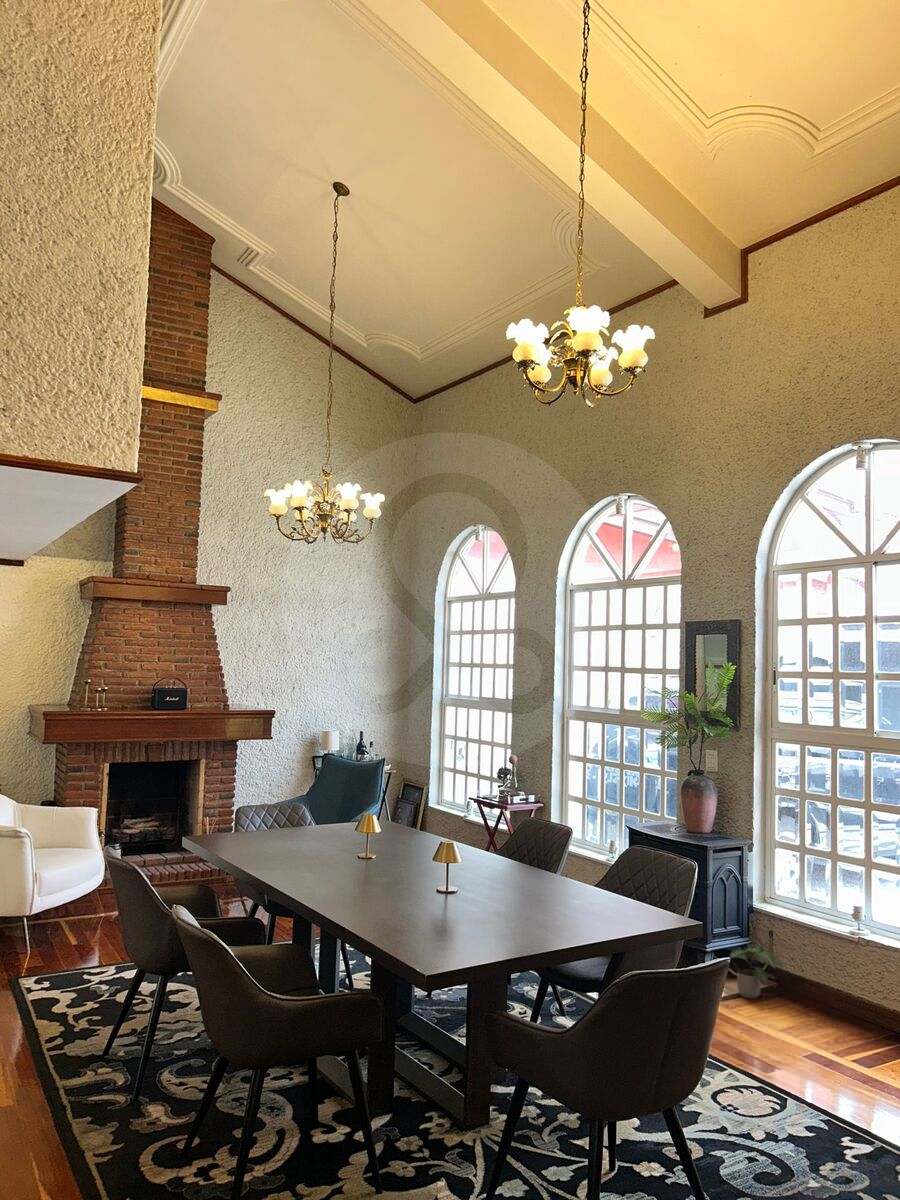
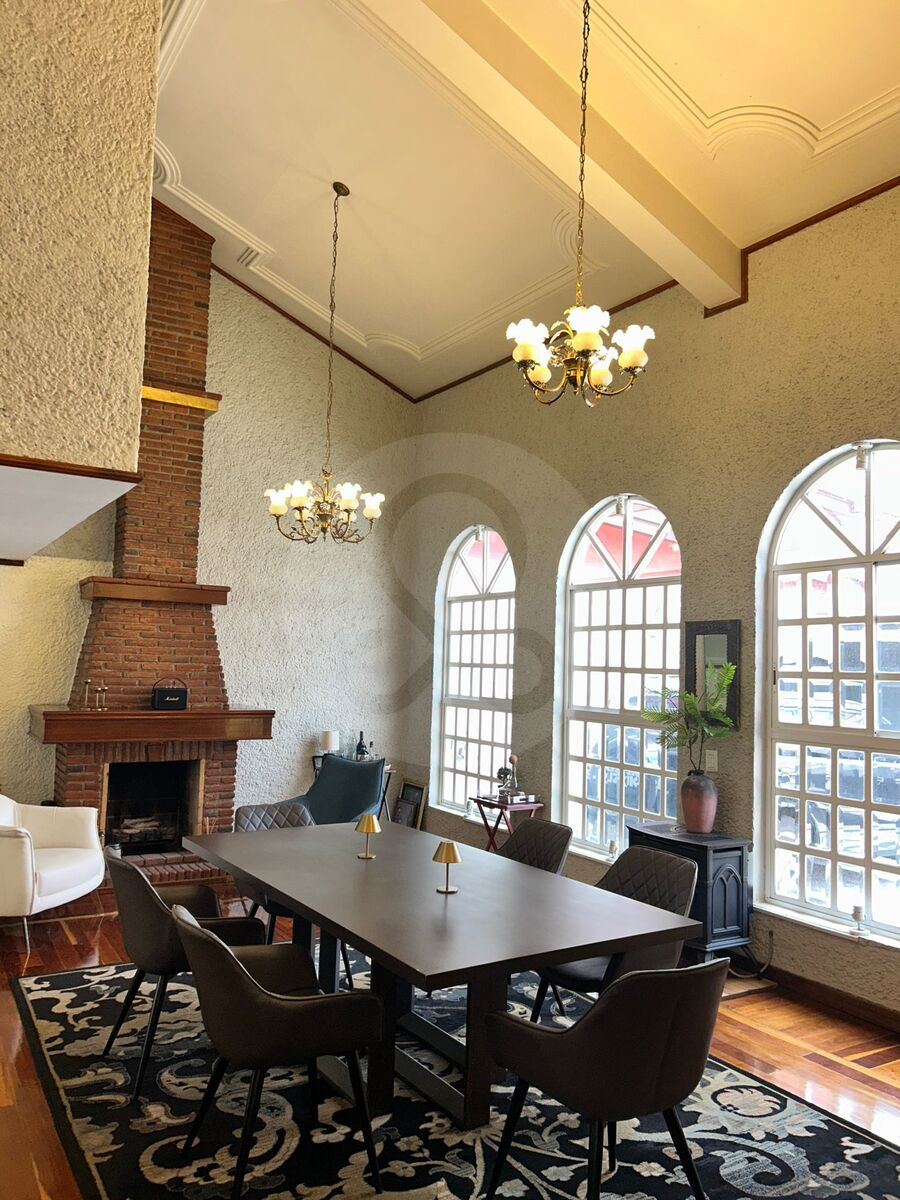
- potted plant (755, 971)
